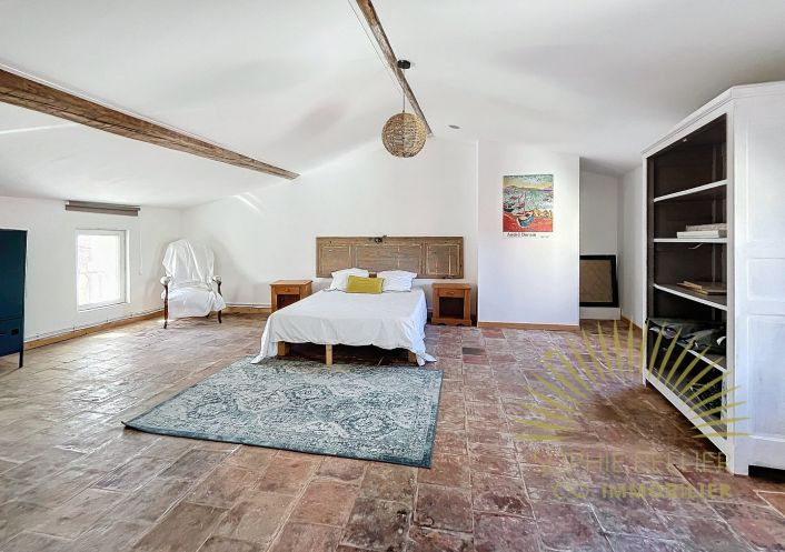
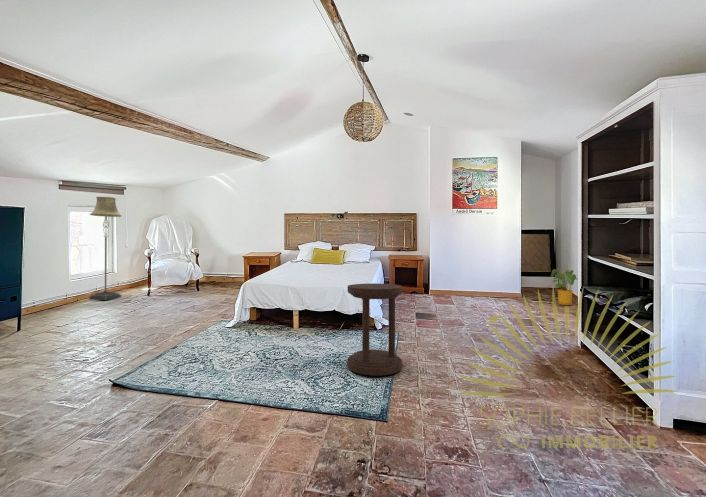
+ side table (368, 325)
+ house plant (563, 286)
+ floor lamp (105, 248)
